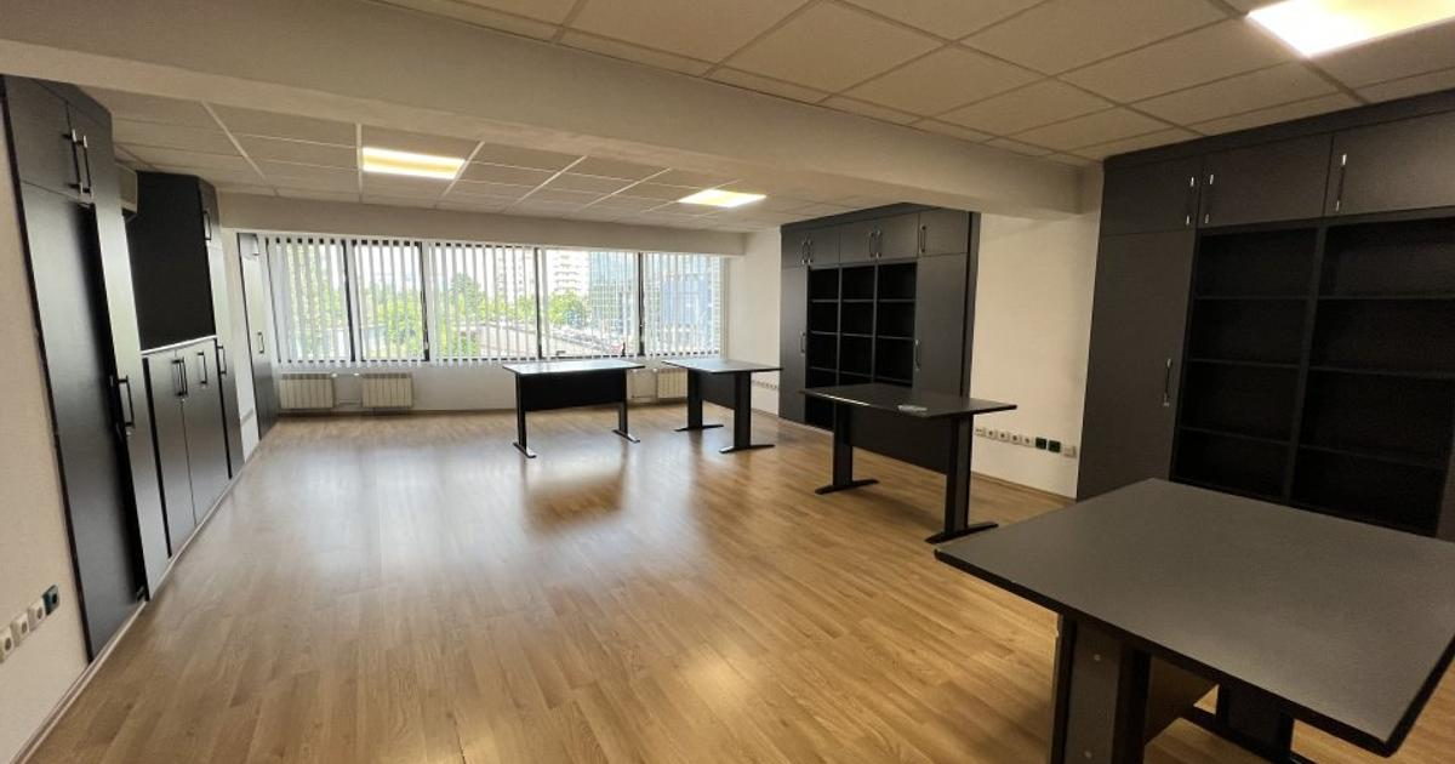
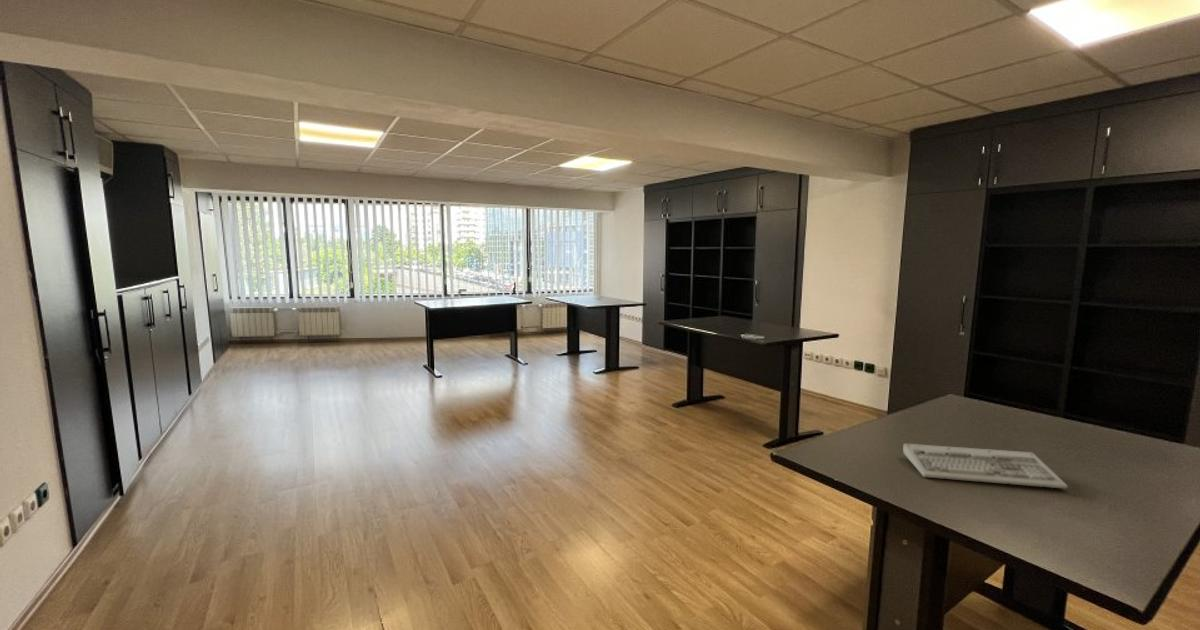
+ keyboard (979, 464)
